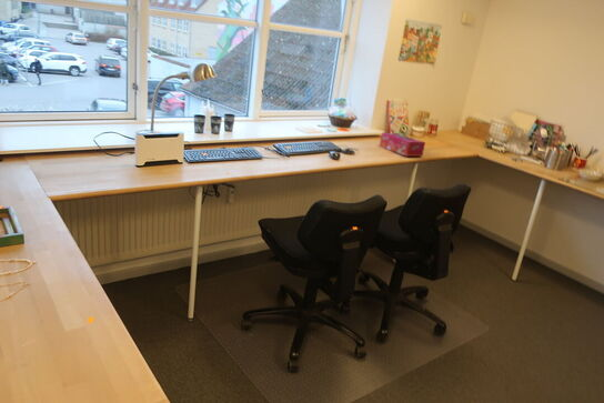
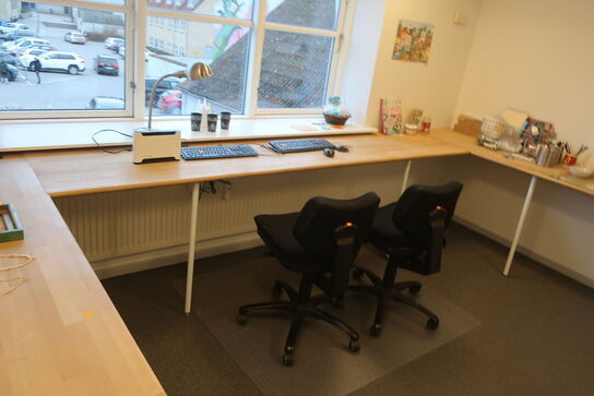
- tissue box (401, 143)
